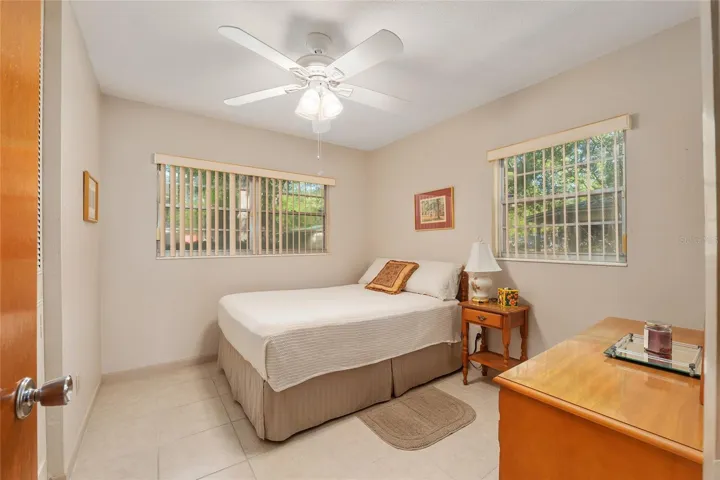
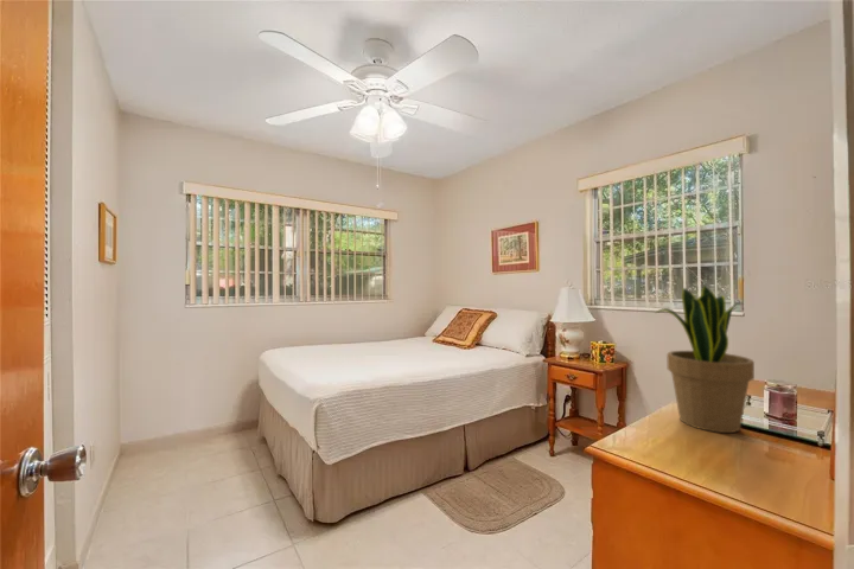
+ potted plant (701, 352)
